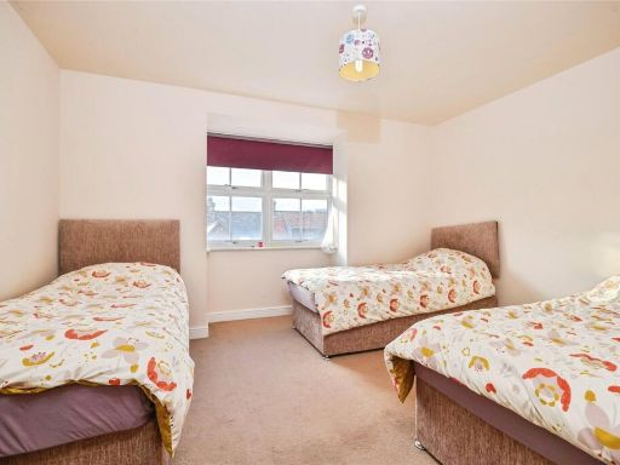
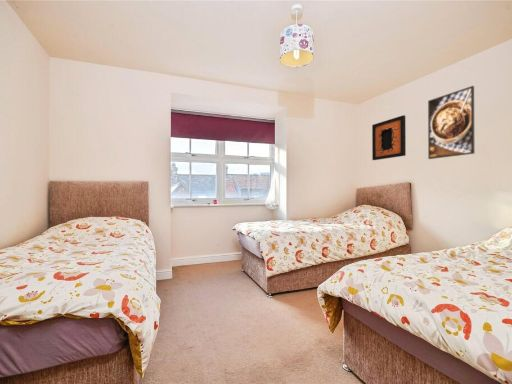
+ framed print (449, 125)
+ wall decoration (387, 139)
